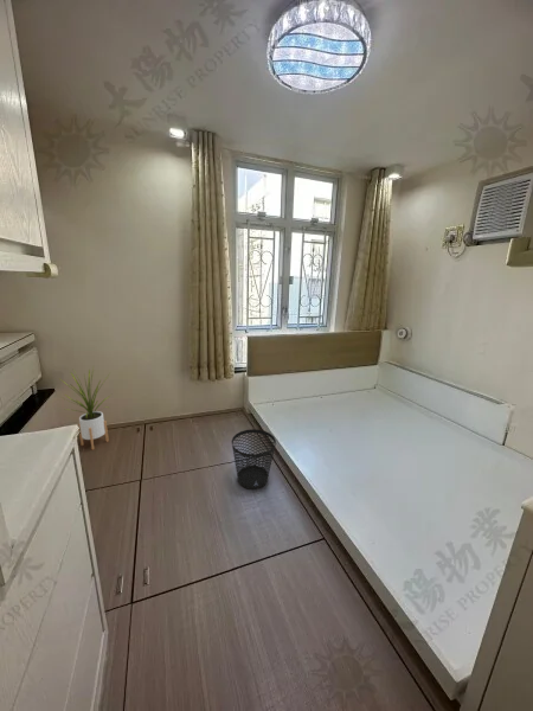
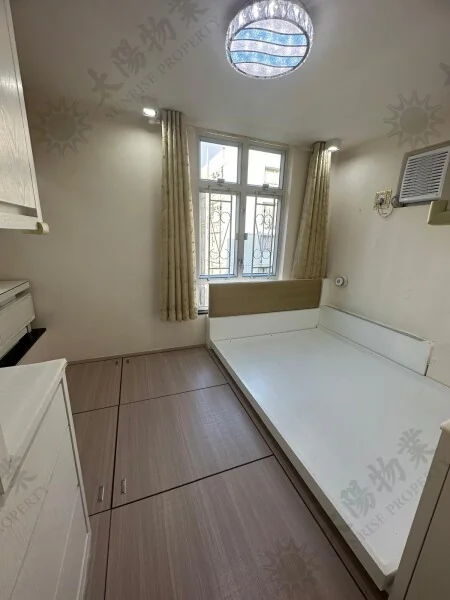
- wastebasket (252, 460)
- house plant (90, 406)
